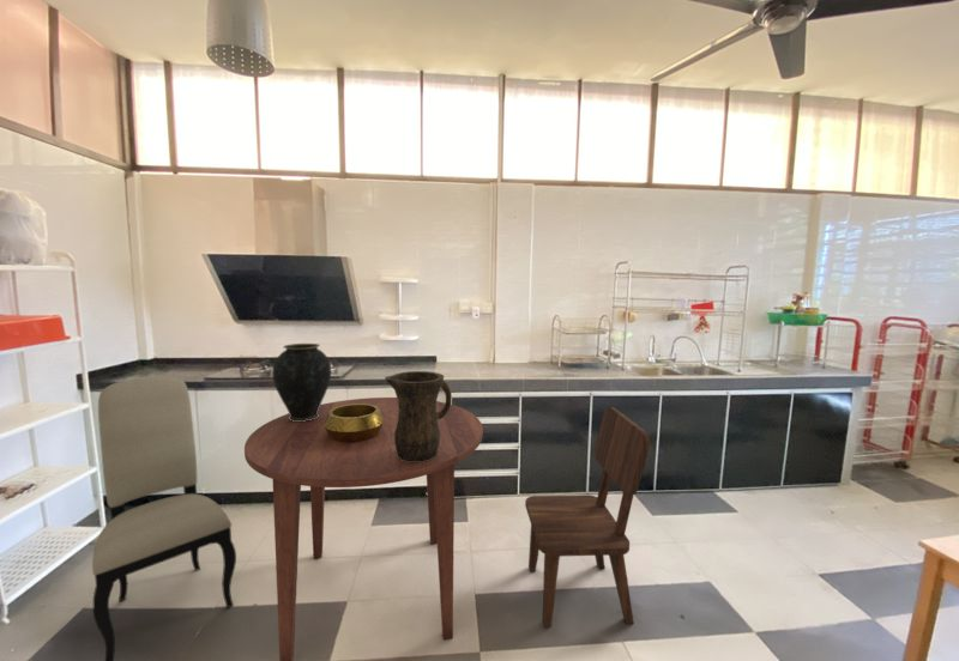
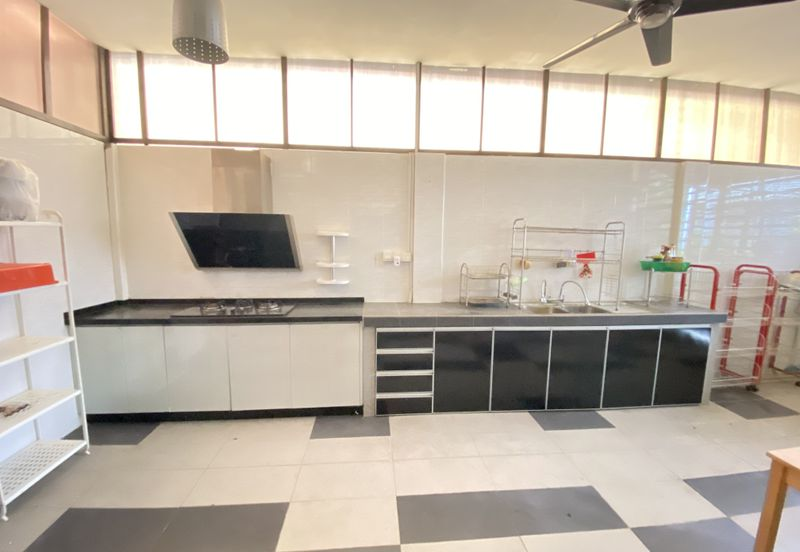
- dining chair (578, 507)
- pitcher (418, 414)
- decorative bowl (354, 422)
- vase (302, 381)
- dining table (372, 485)
- dining chair (159, 499)
